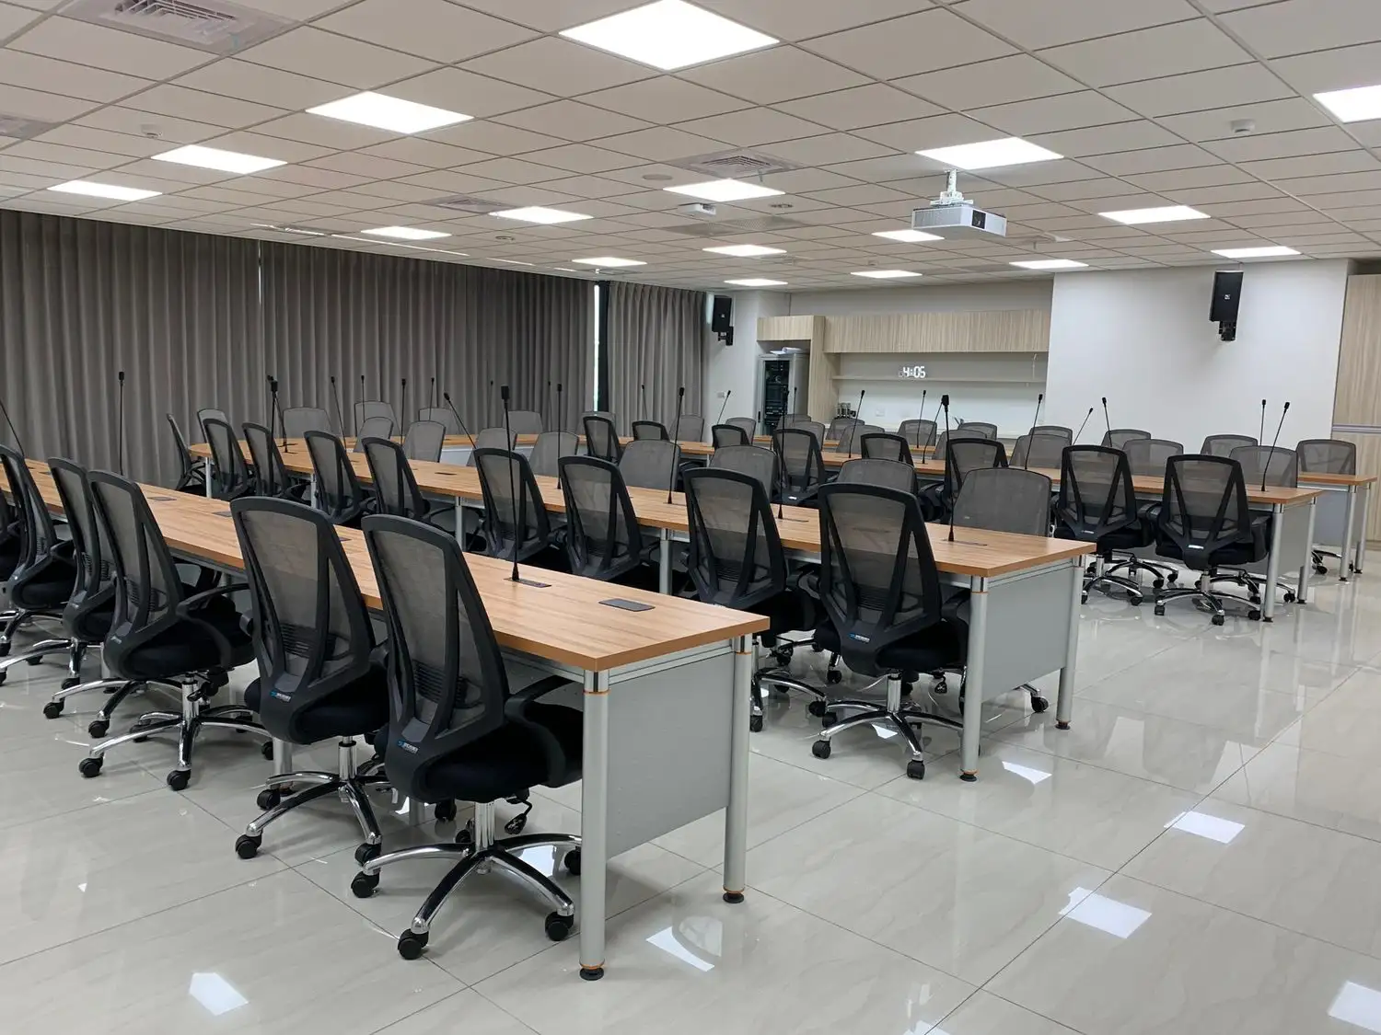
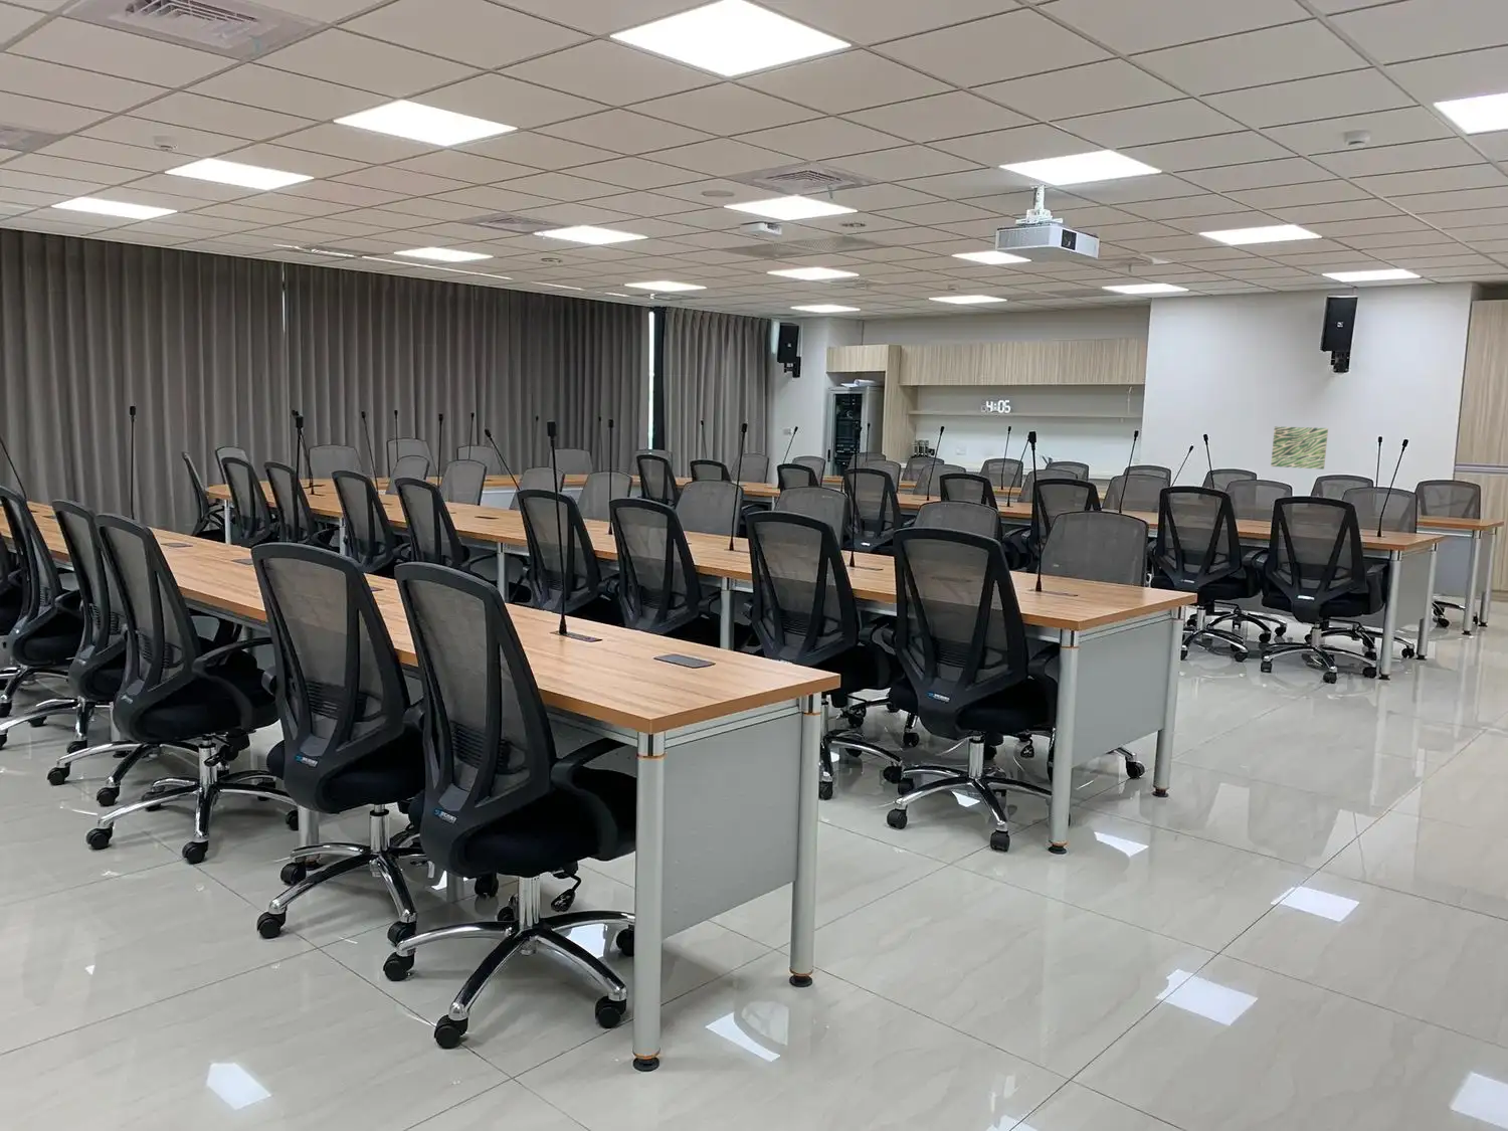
+ wall art (1299, 448)
